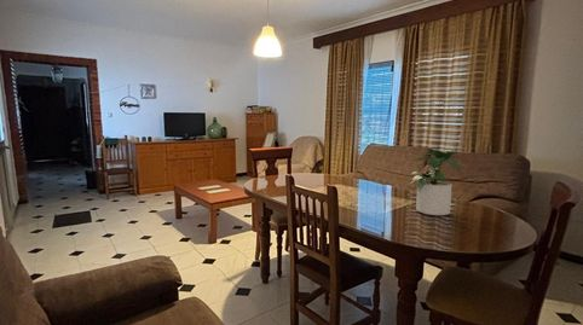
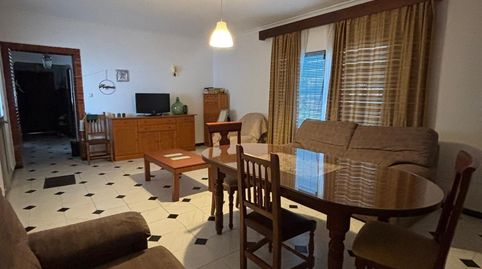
- potted plant (437, 180)
